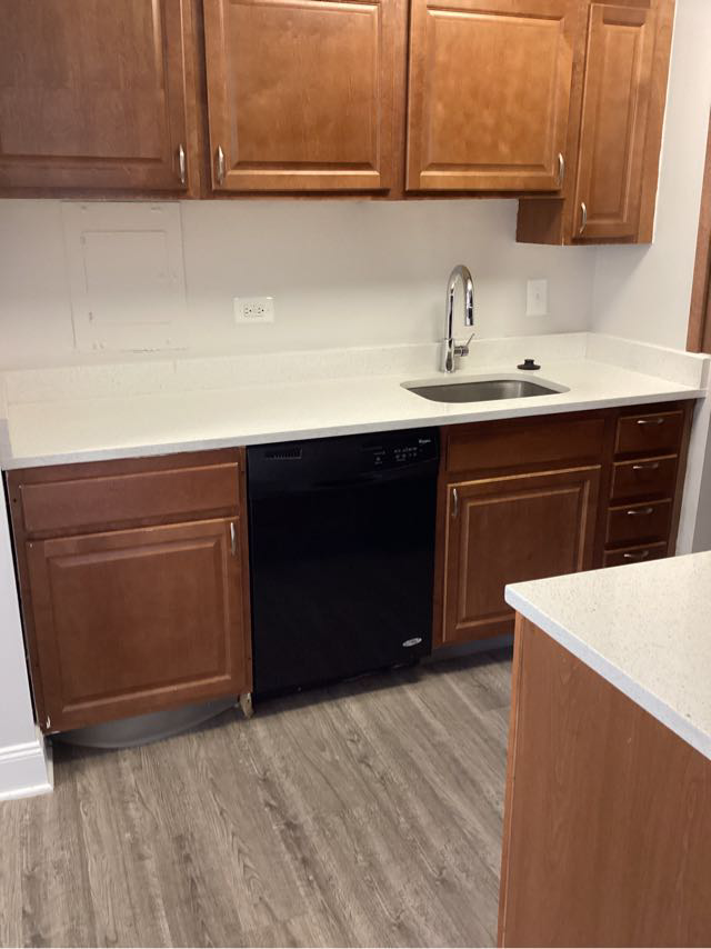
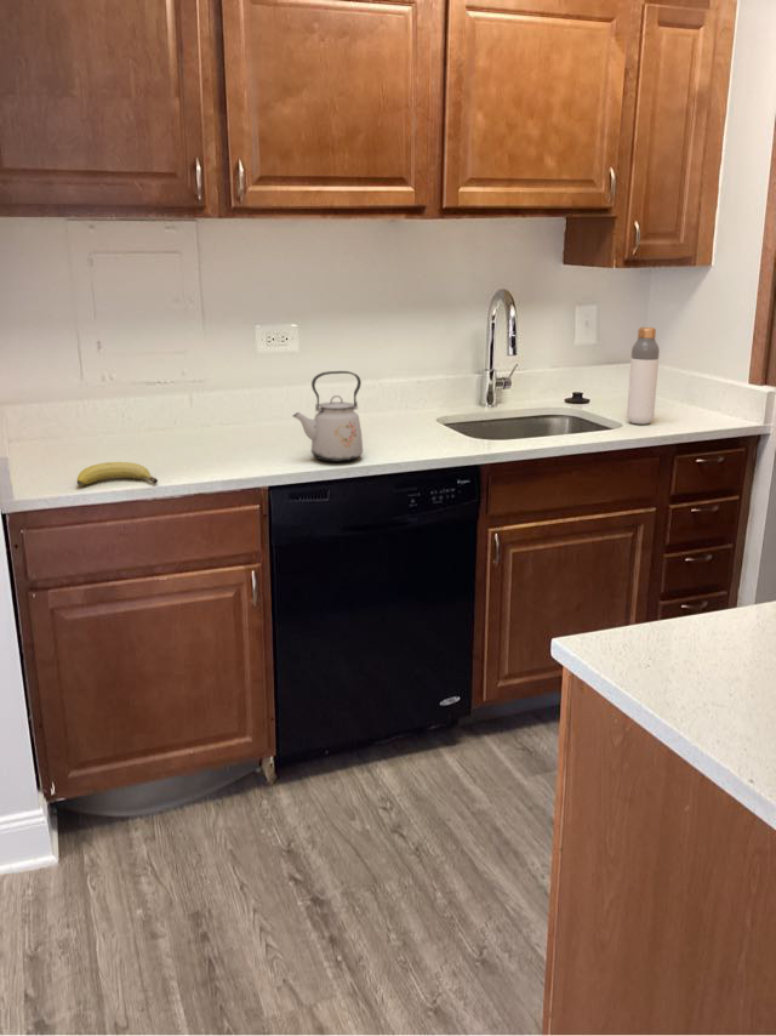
+ fruit (116, 473)
+ bottle (643, 375)
+ kettle (327, 416)
